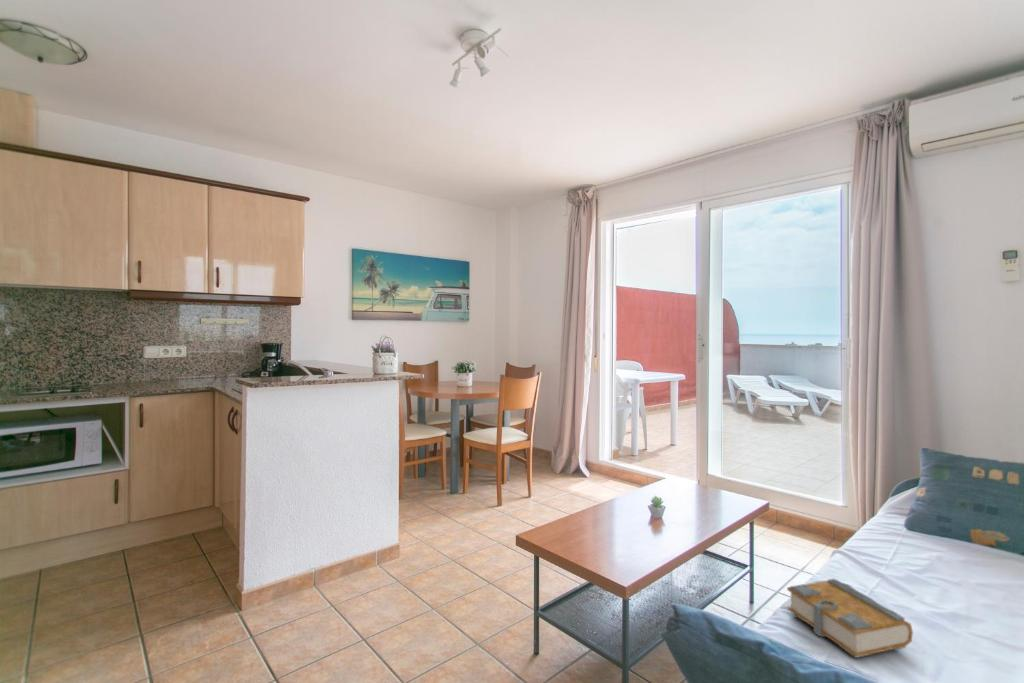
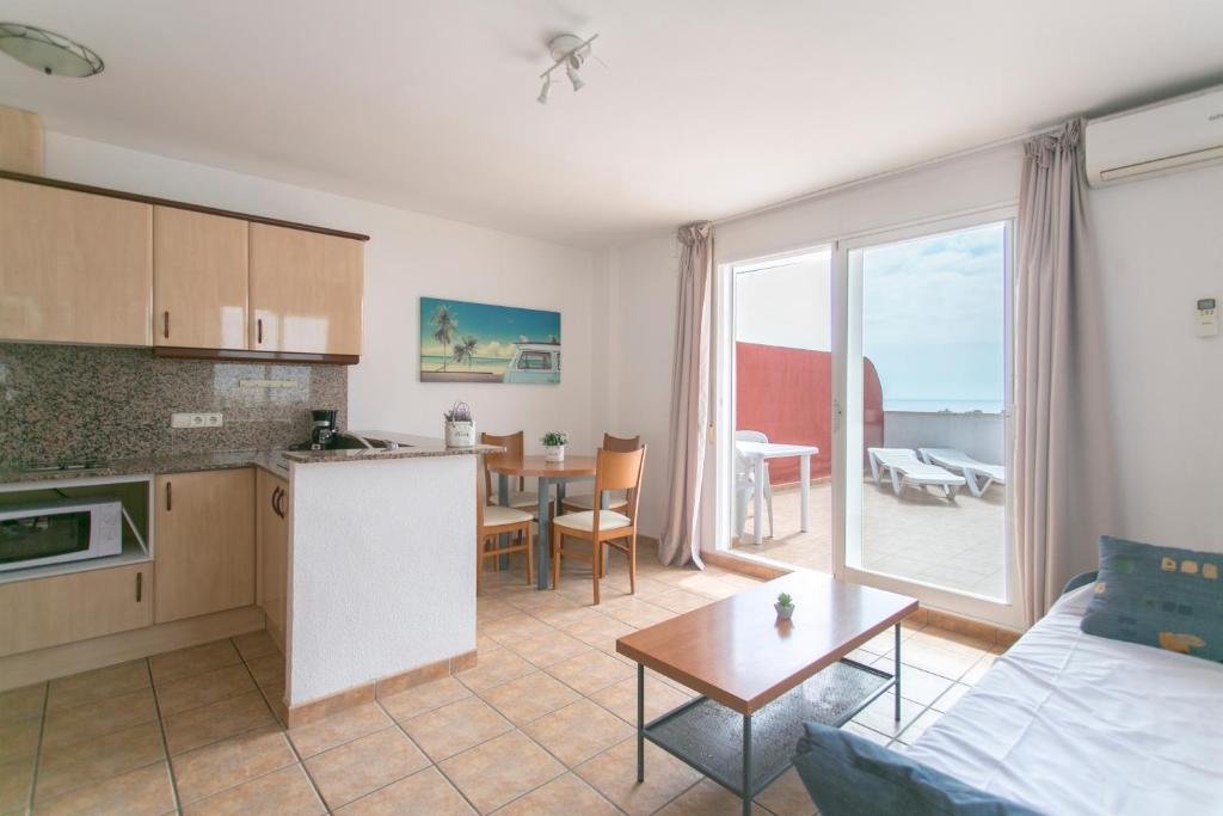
- book (845, 613)
